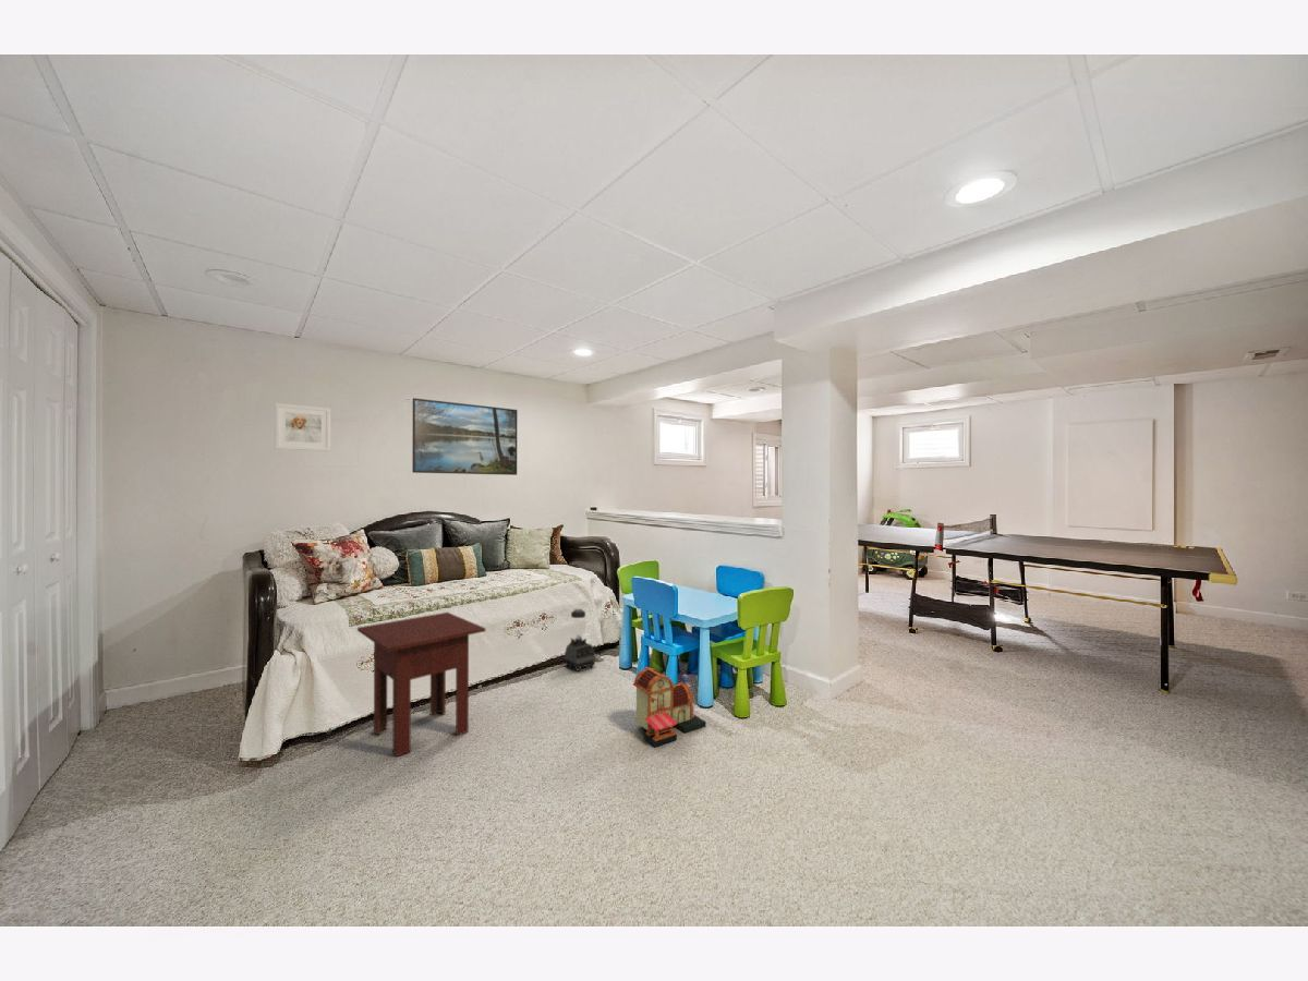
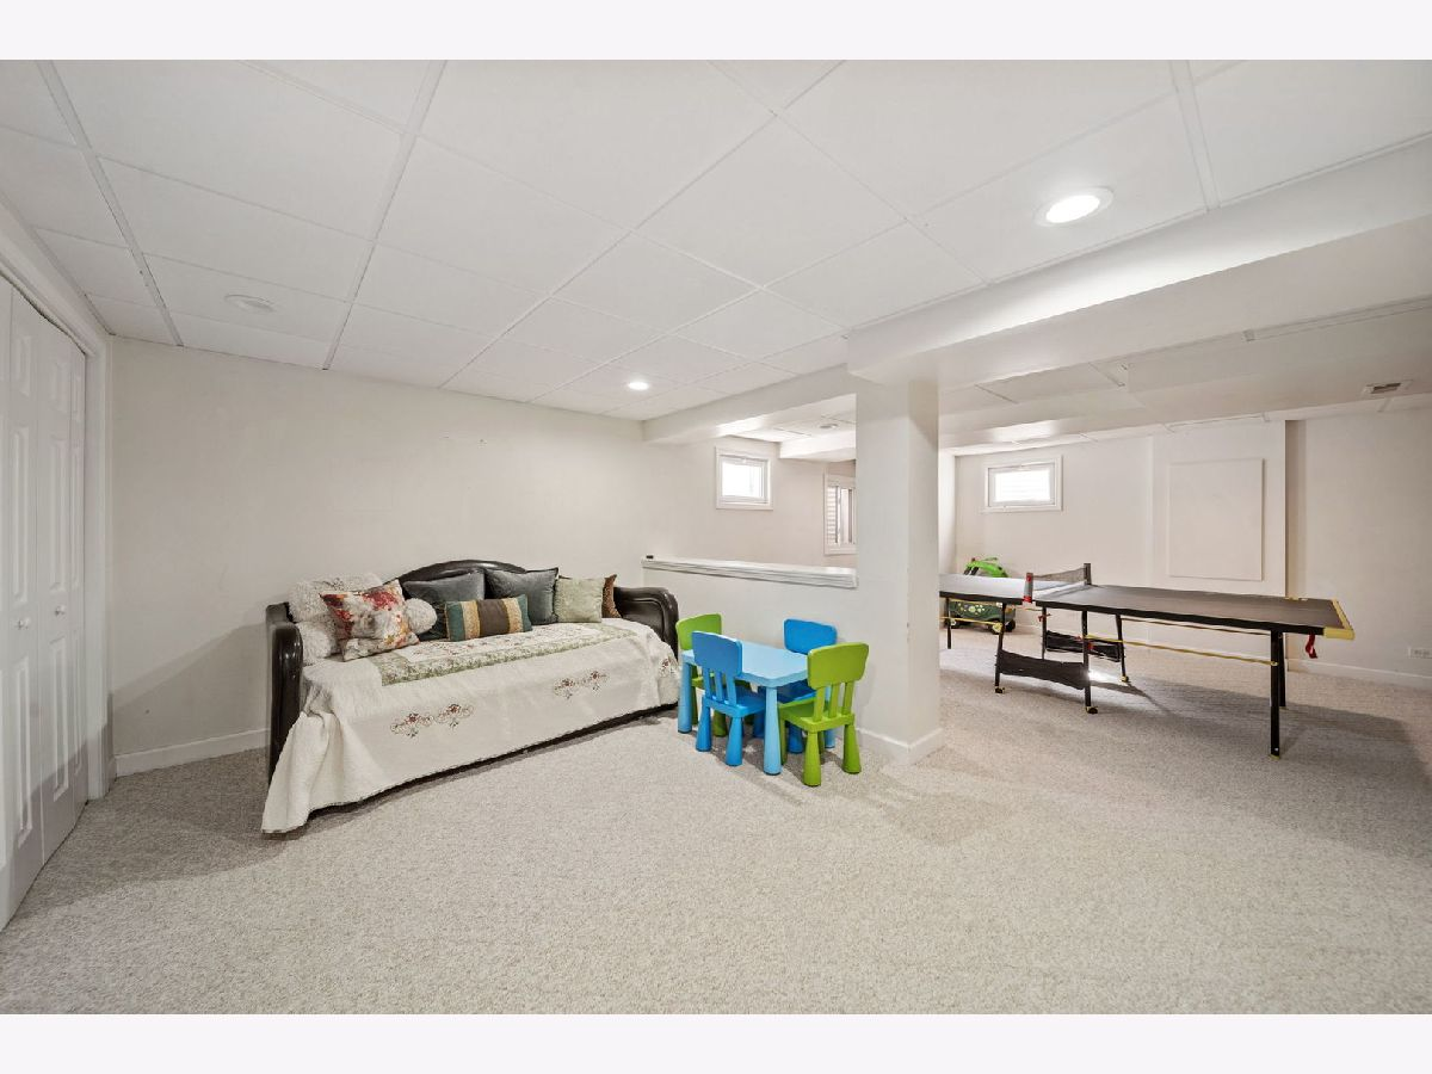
- side table (420, 677)
- blender (579, 638)
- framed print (303, 427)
- toy house (669, 699)
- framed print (468, 438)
